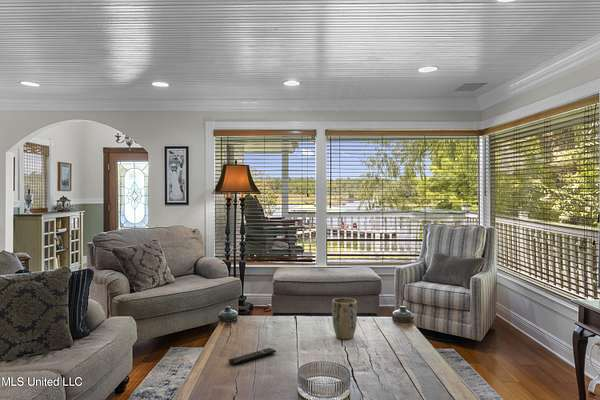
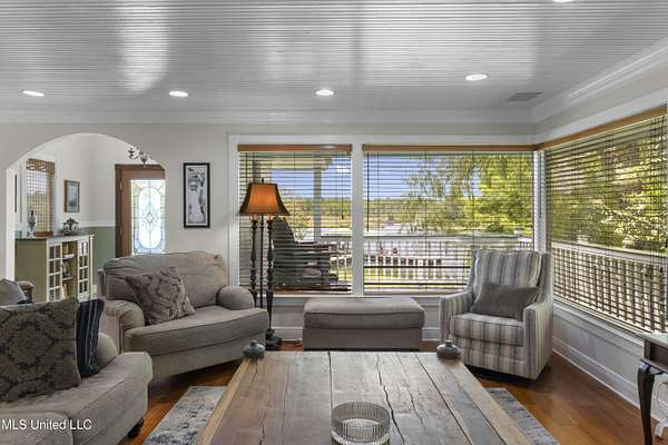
- remote control (252, 356)
- plant pot (344, 318)
